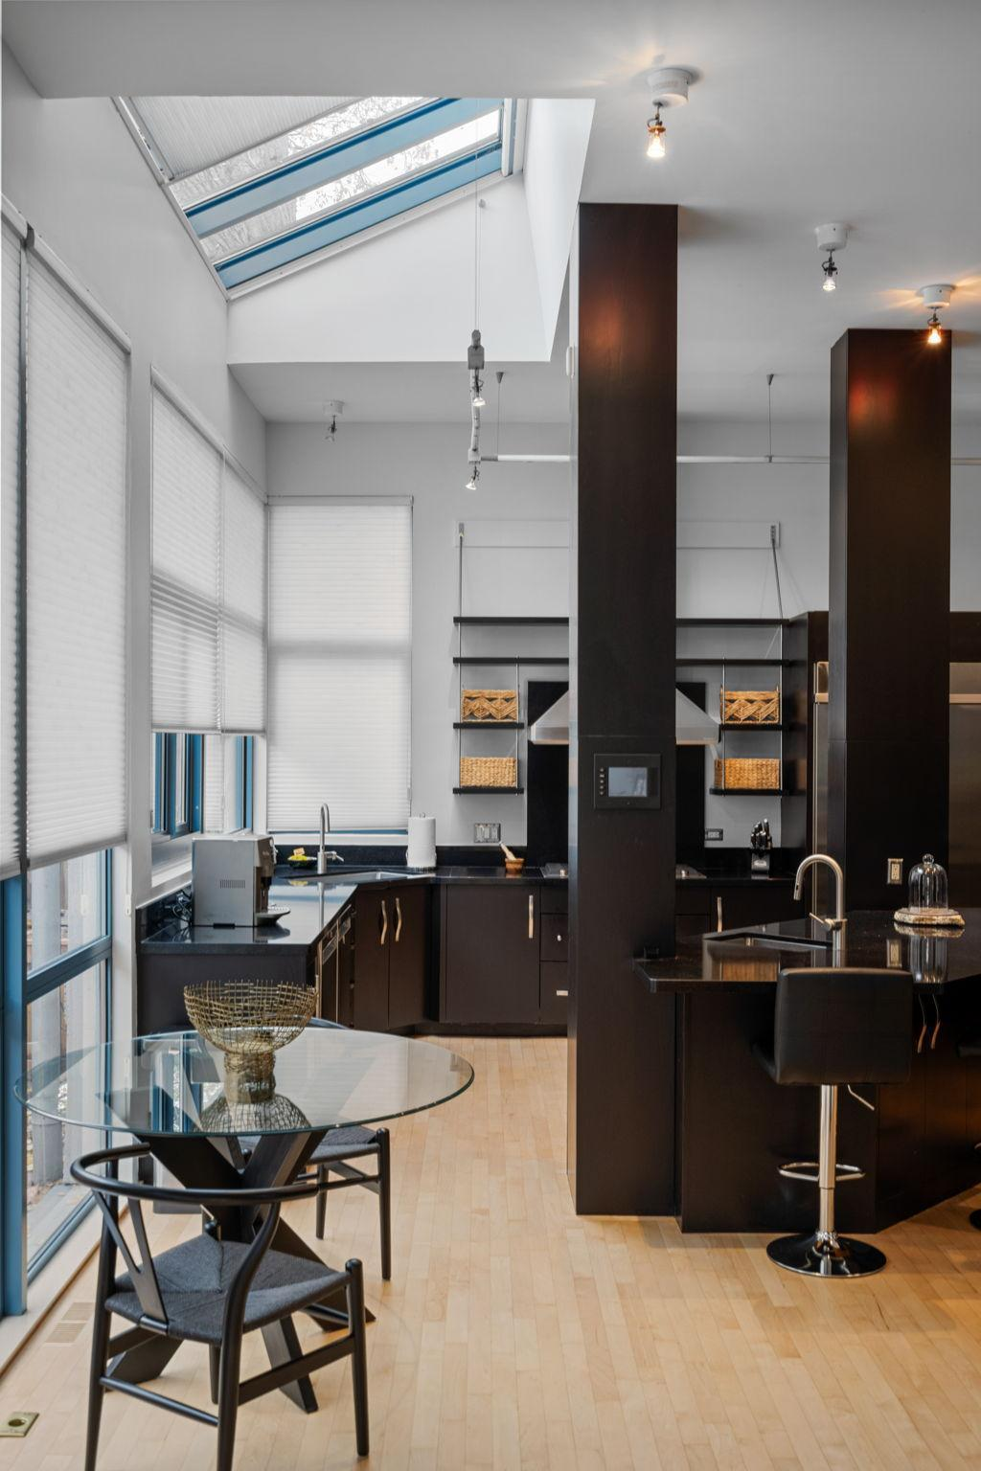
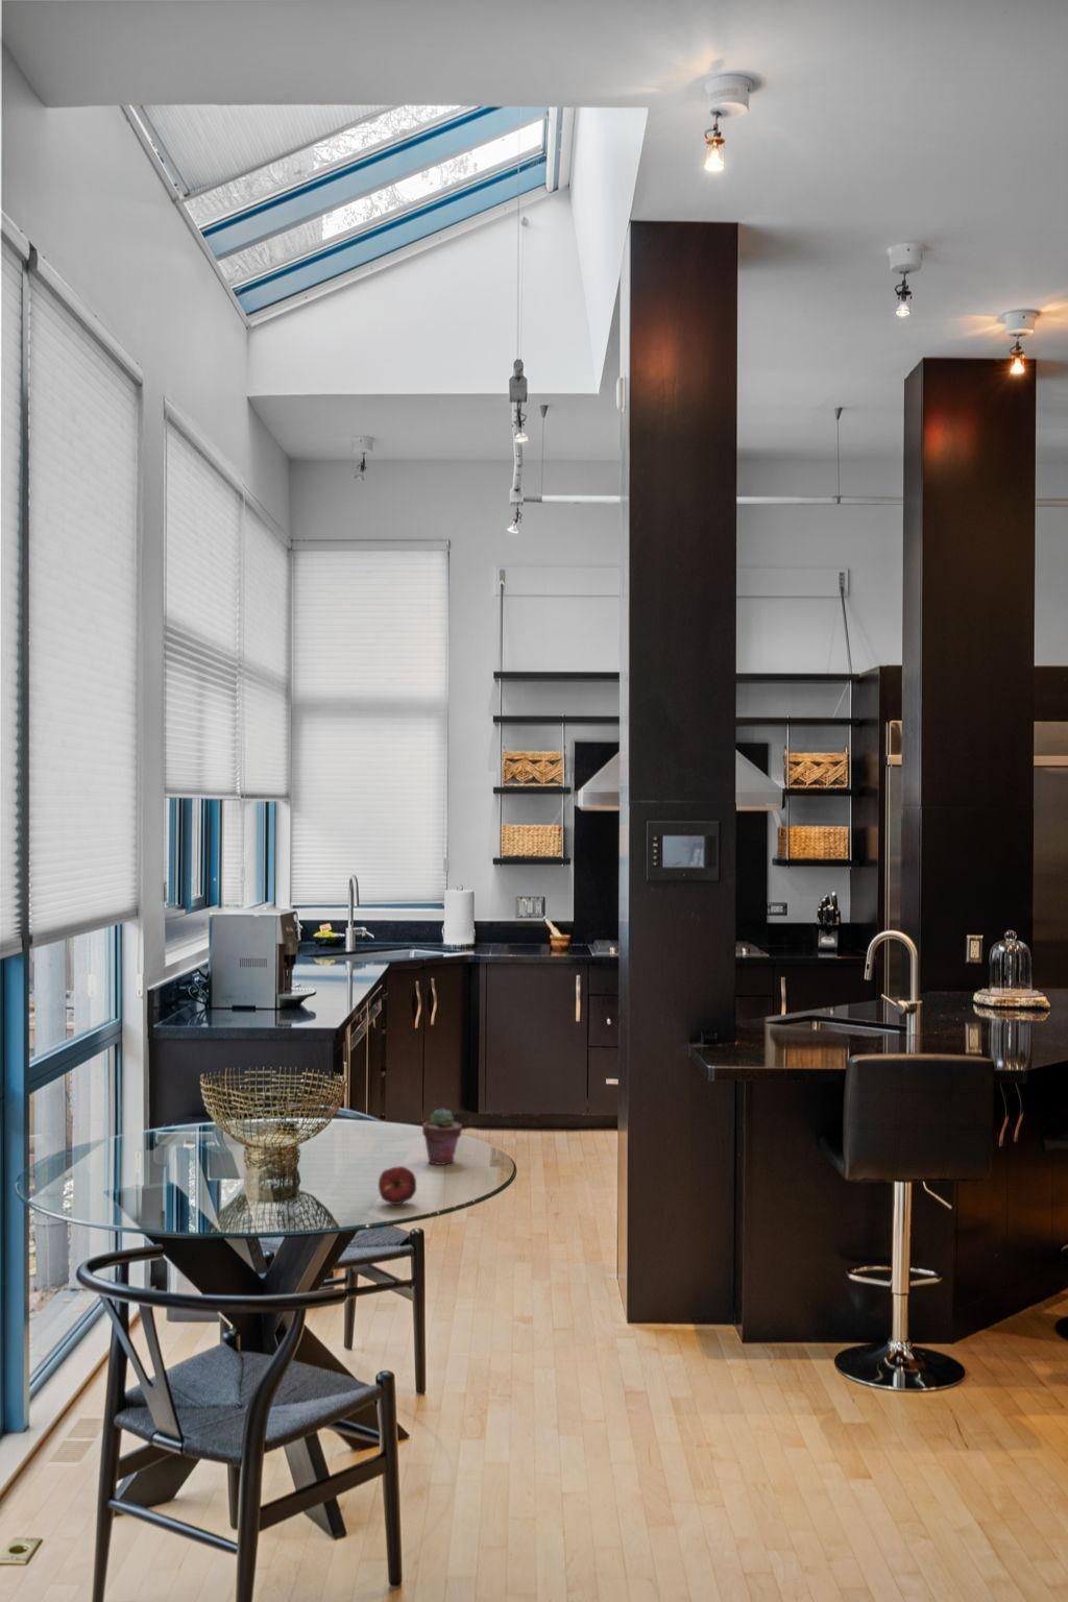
+ apple (396, 1184)
+ potted succulent (441, 1135)
